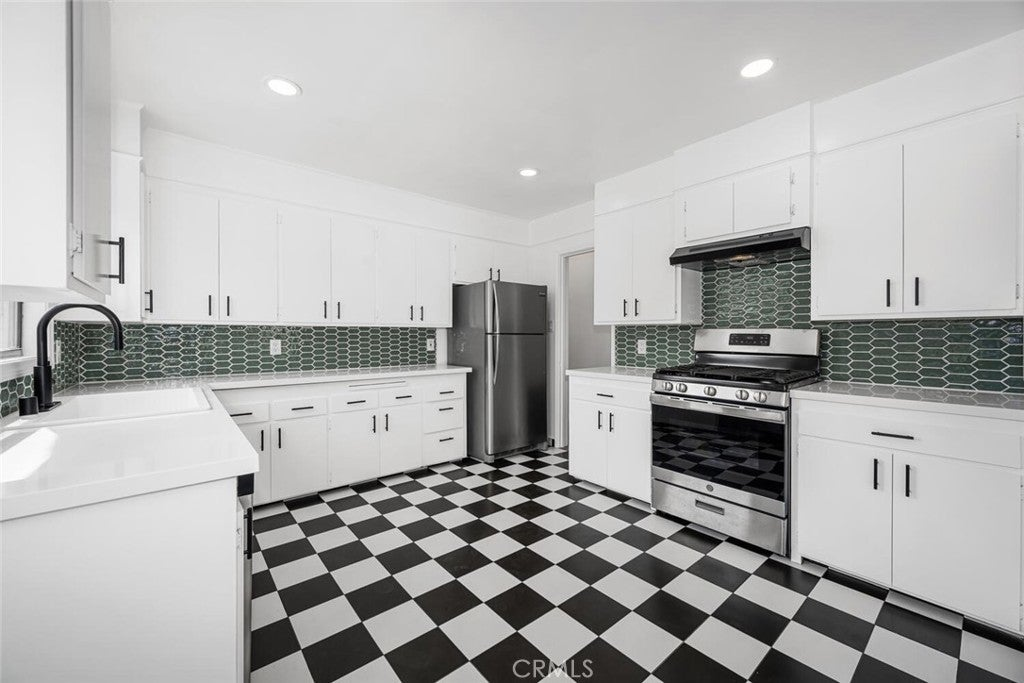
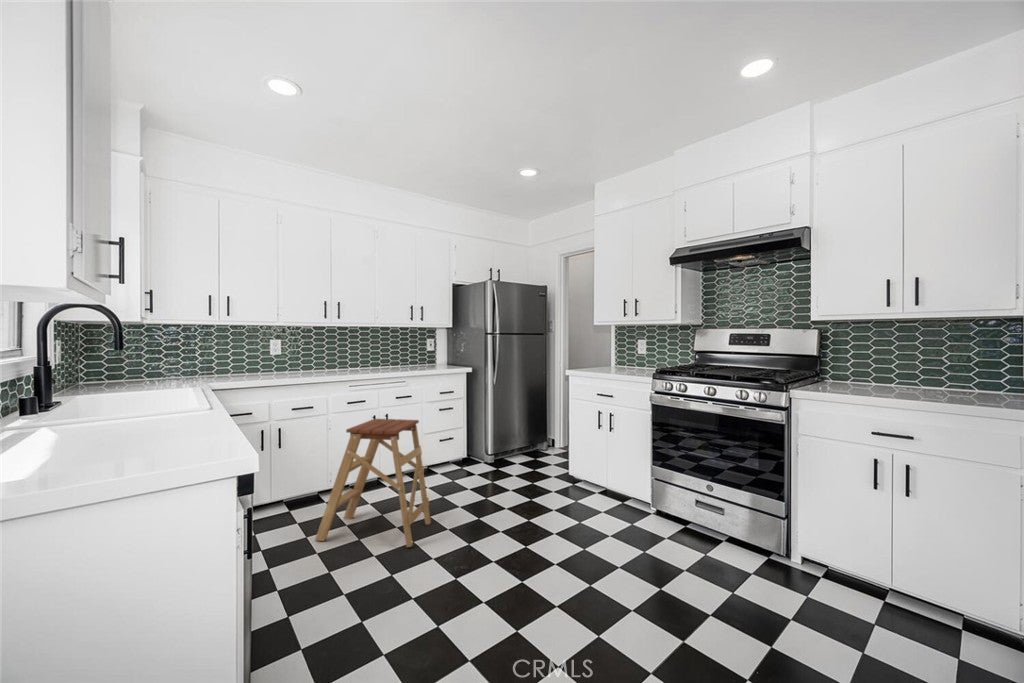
+ step ladder (377, 475)
